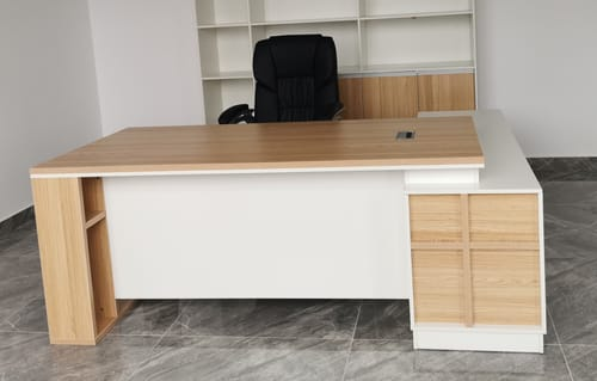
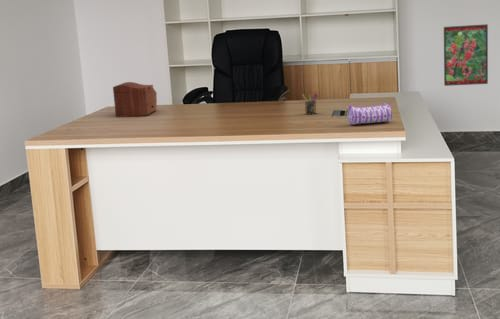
+ pen holder (310, 102)
+ pencil case (370, 113)
+ sewing box (137, 97)
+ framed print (465, 55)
